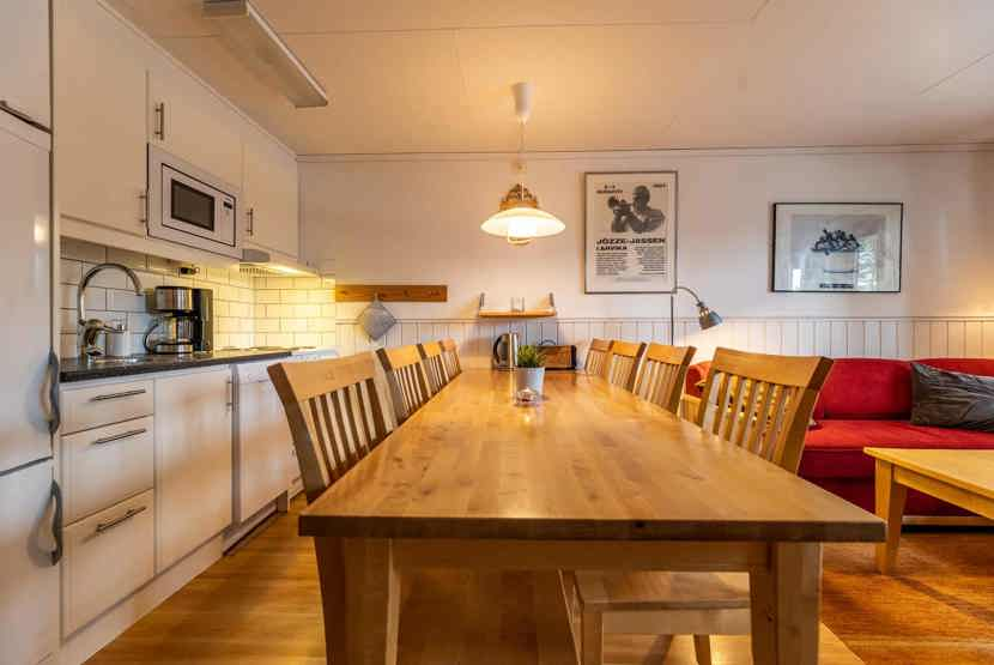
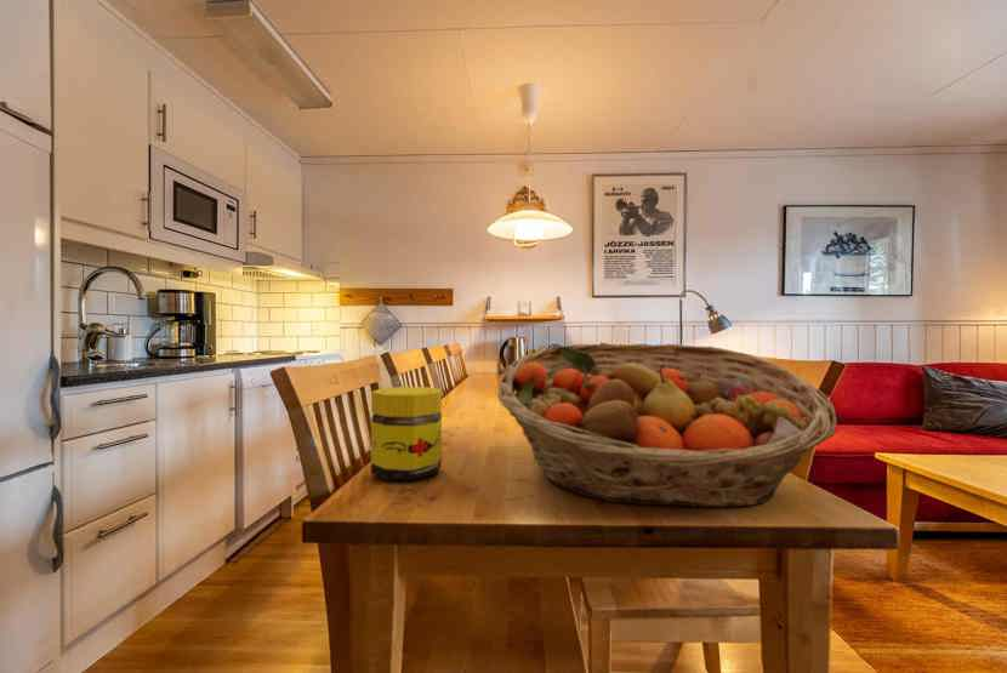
+ fruit basket (650, 409)
+ jar (406, 430)
